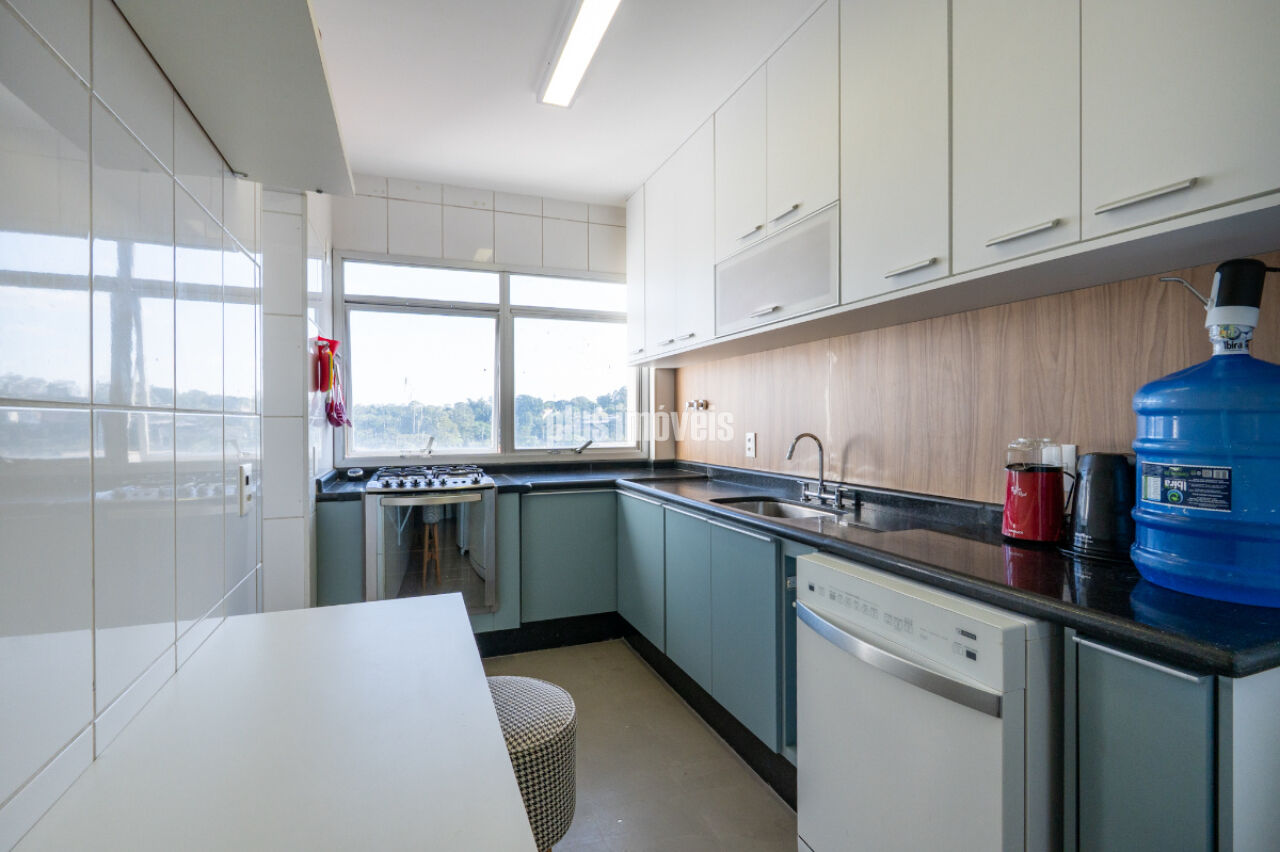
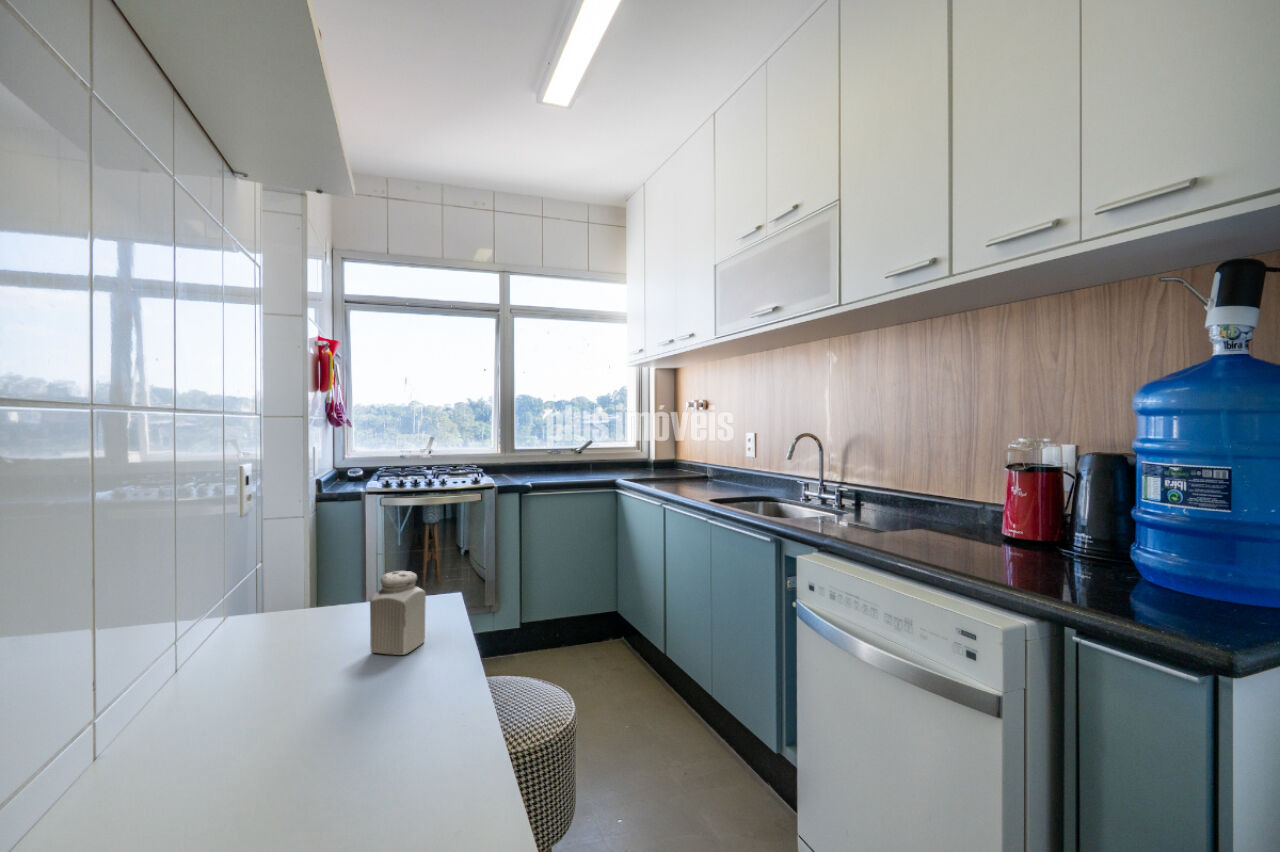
+ salt shaker (398, 610)
